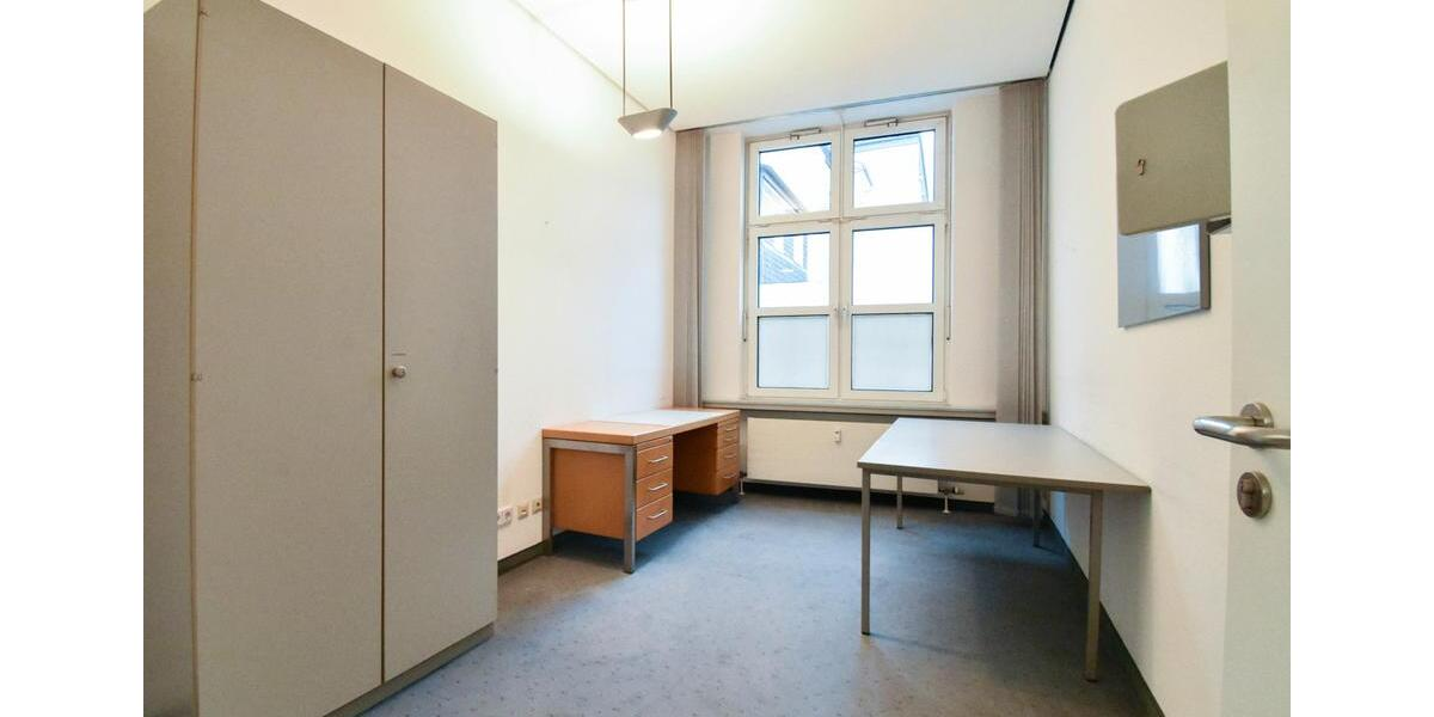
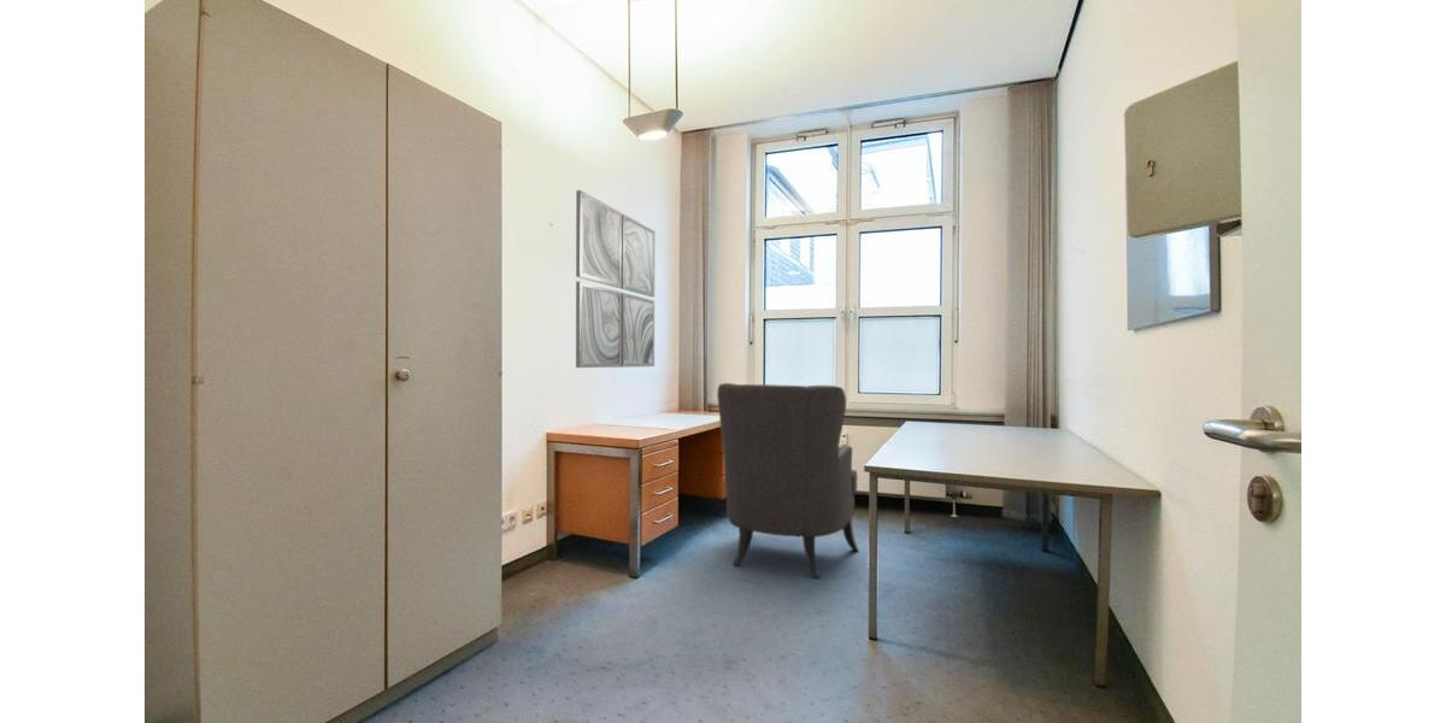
+ chair (784, 471)
+ wall art (621, 288)
